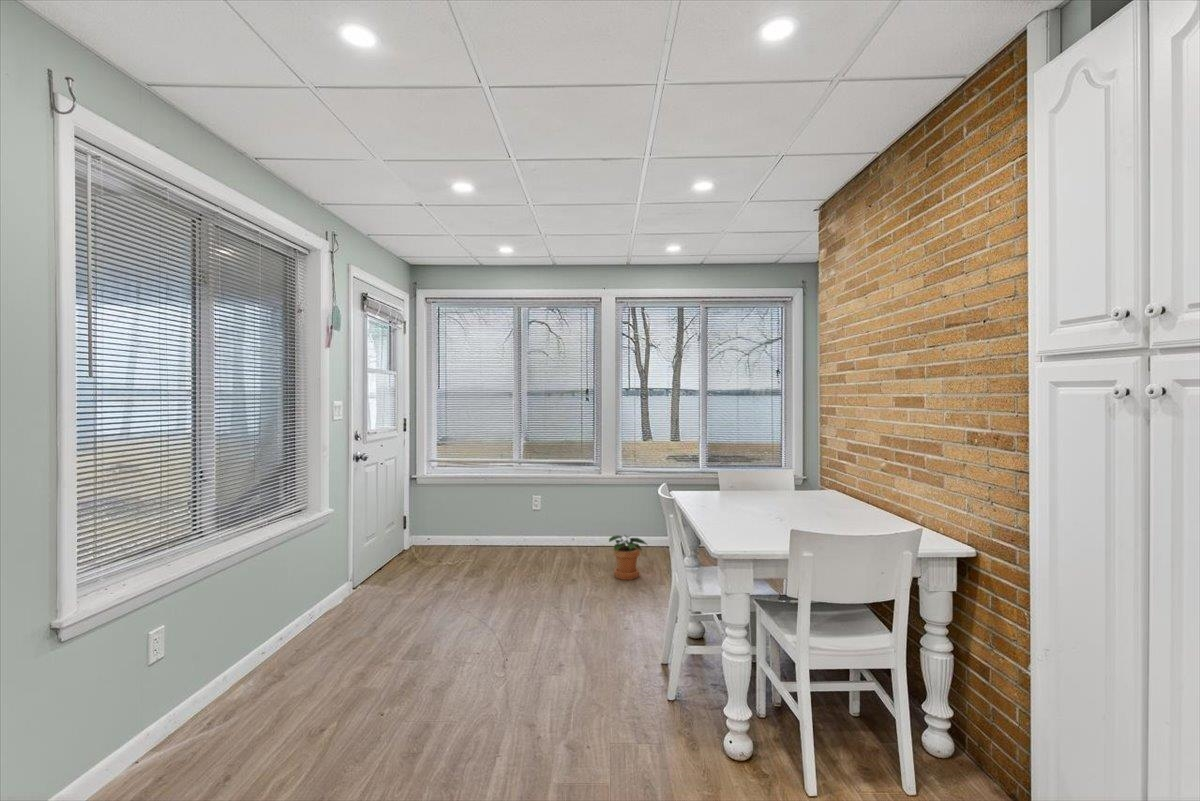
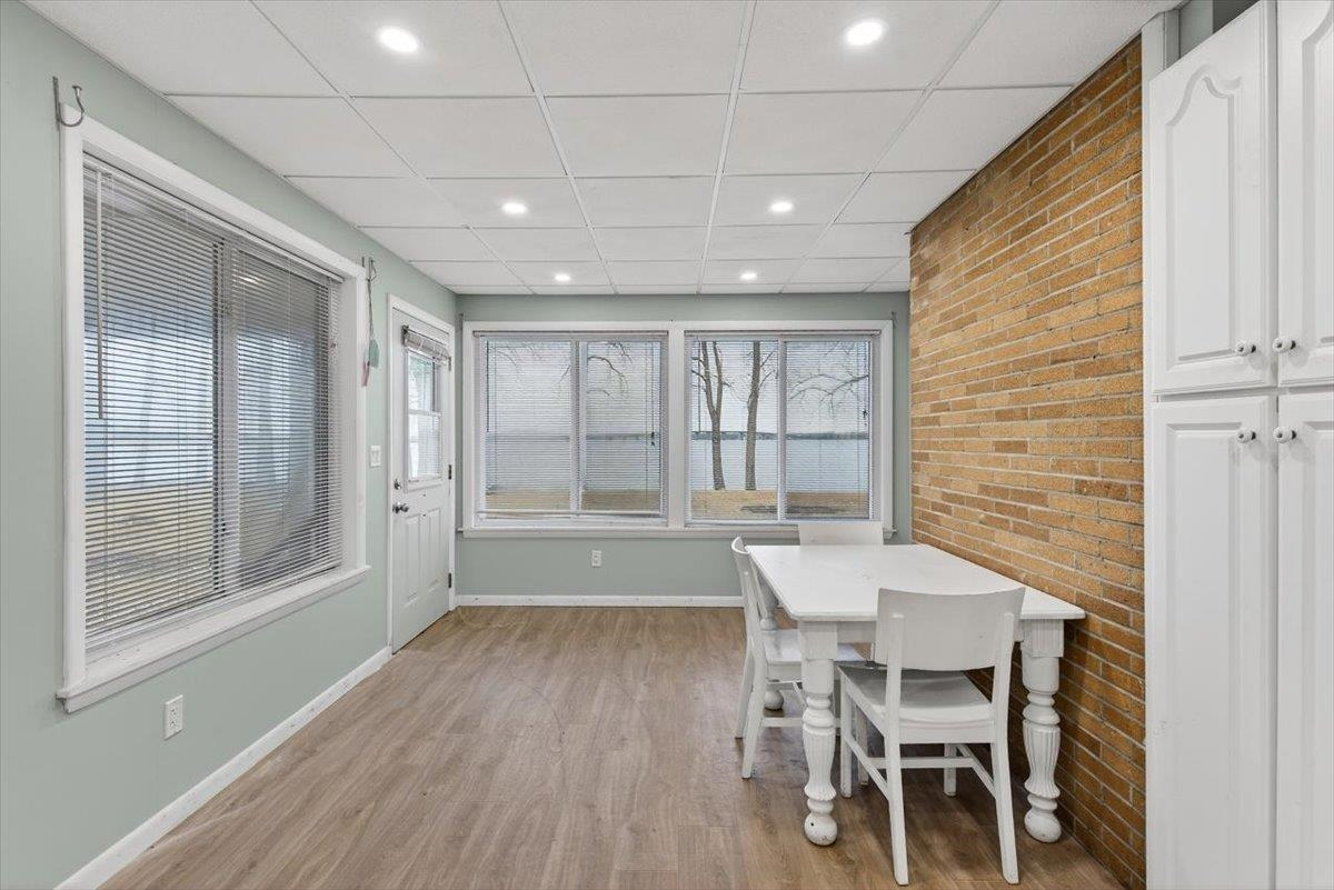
- potted plant (630, 556)
